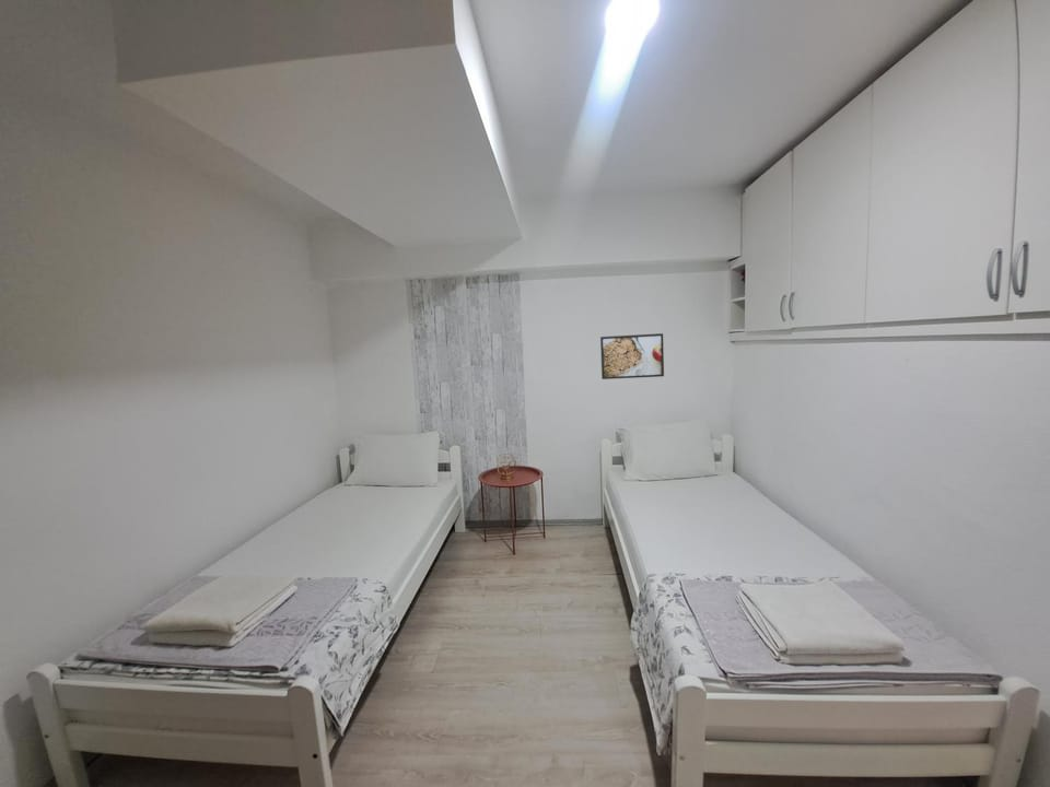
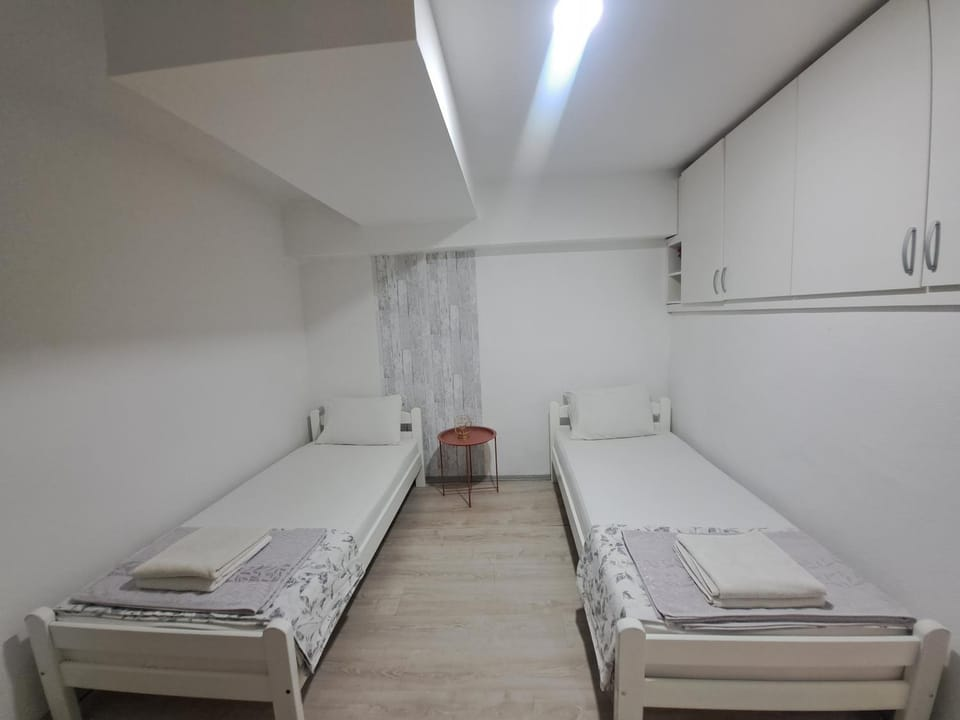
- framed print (631, 356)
